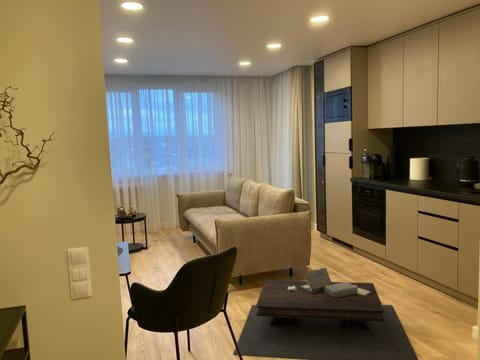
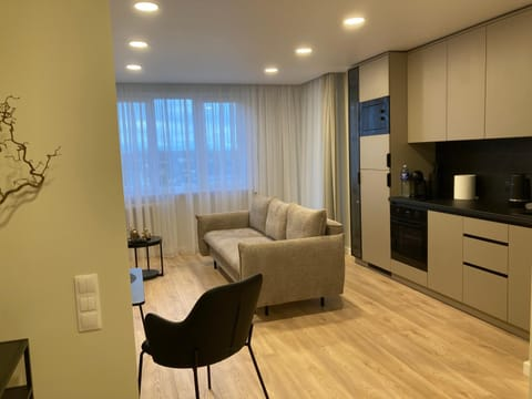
- coffee table (320, 296)
